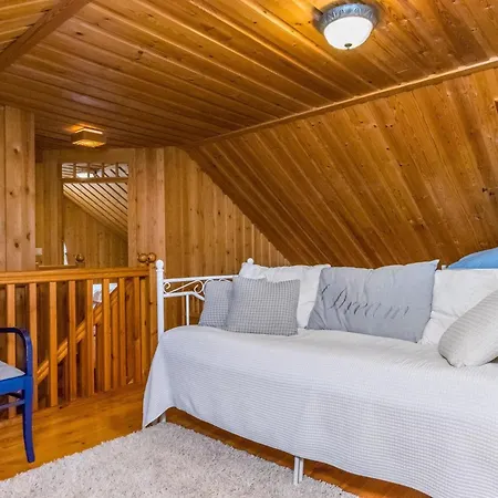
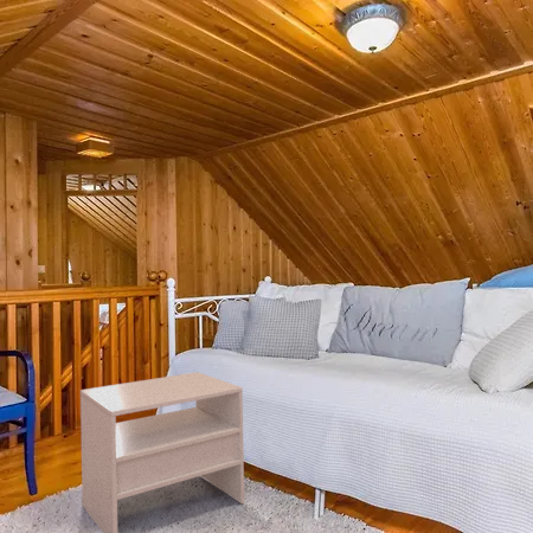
+ nightstand (160, 445)
